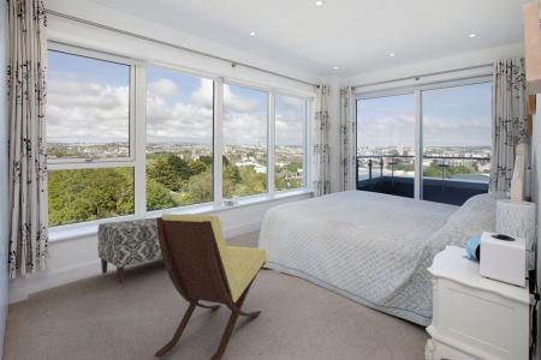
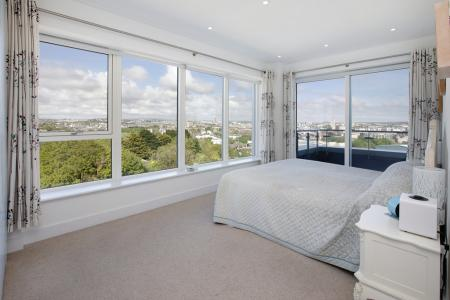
- bench (157, 242)
- lounge chair (219, 268)
